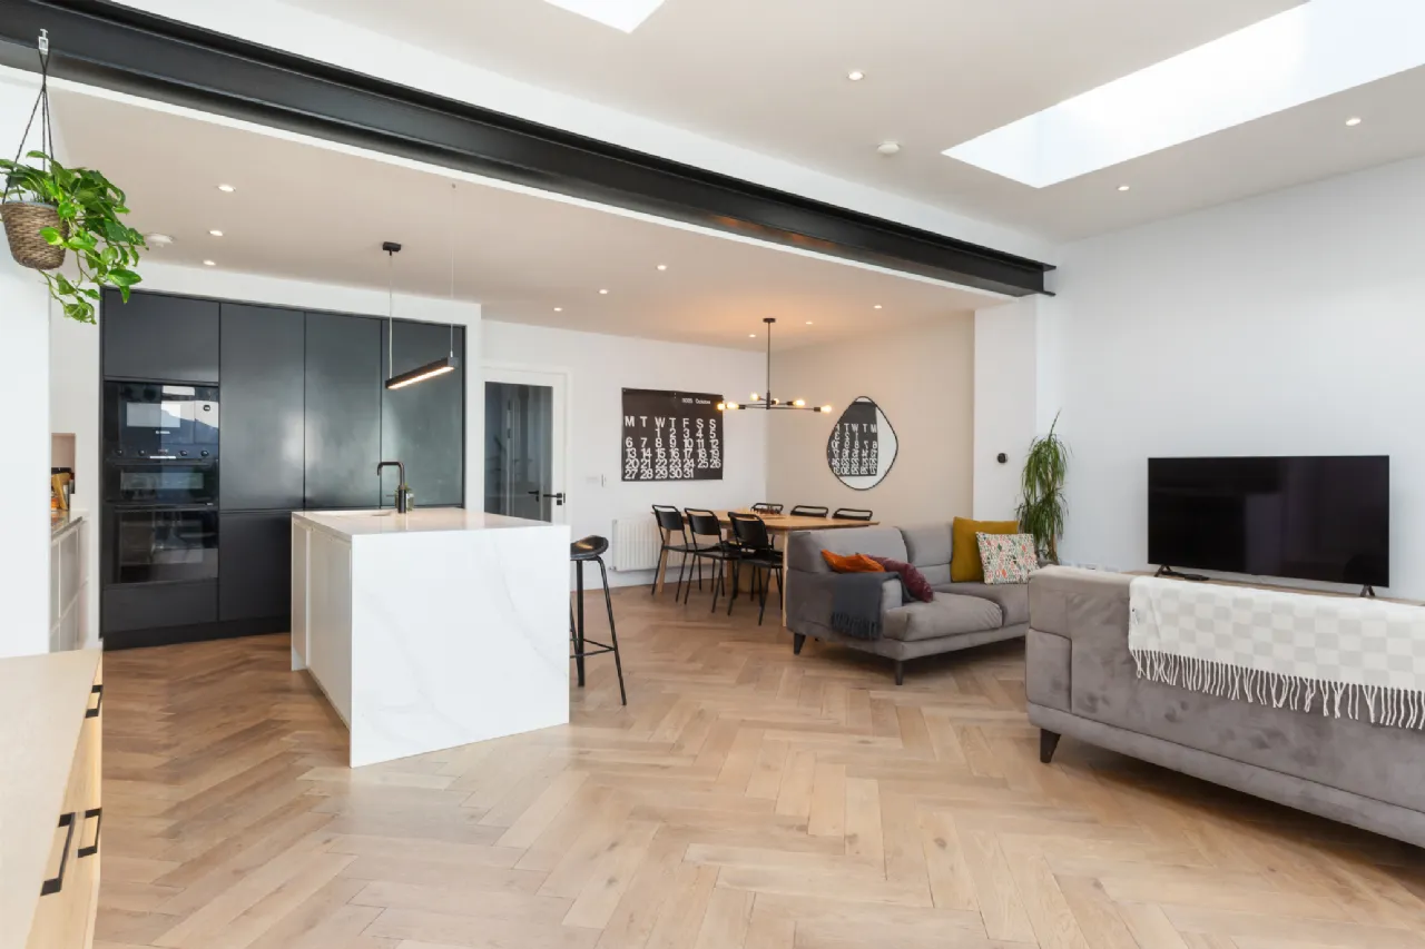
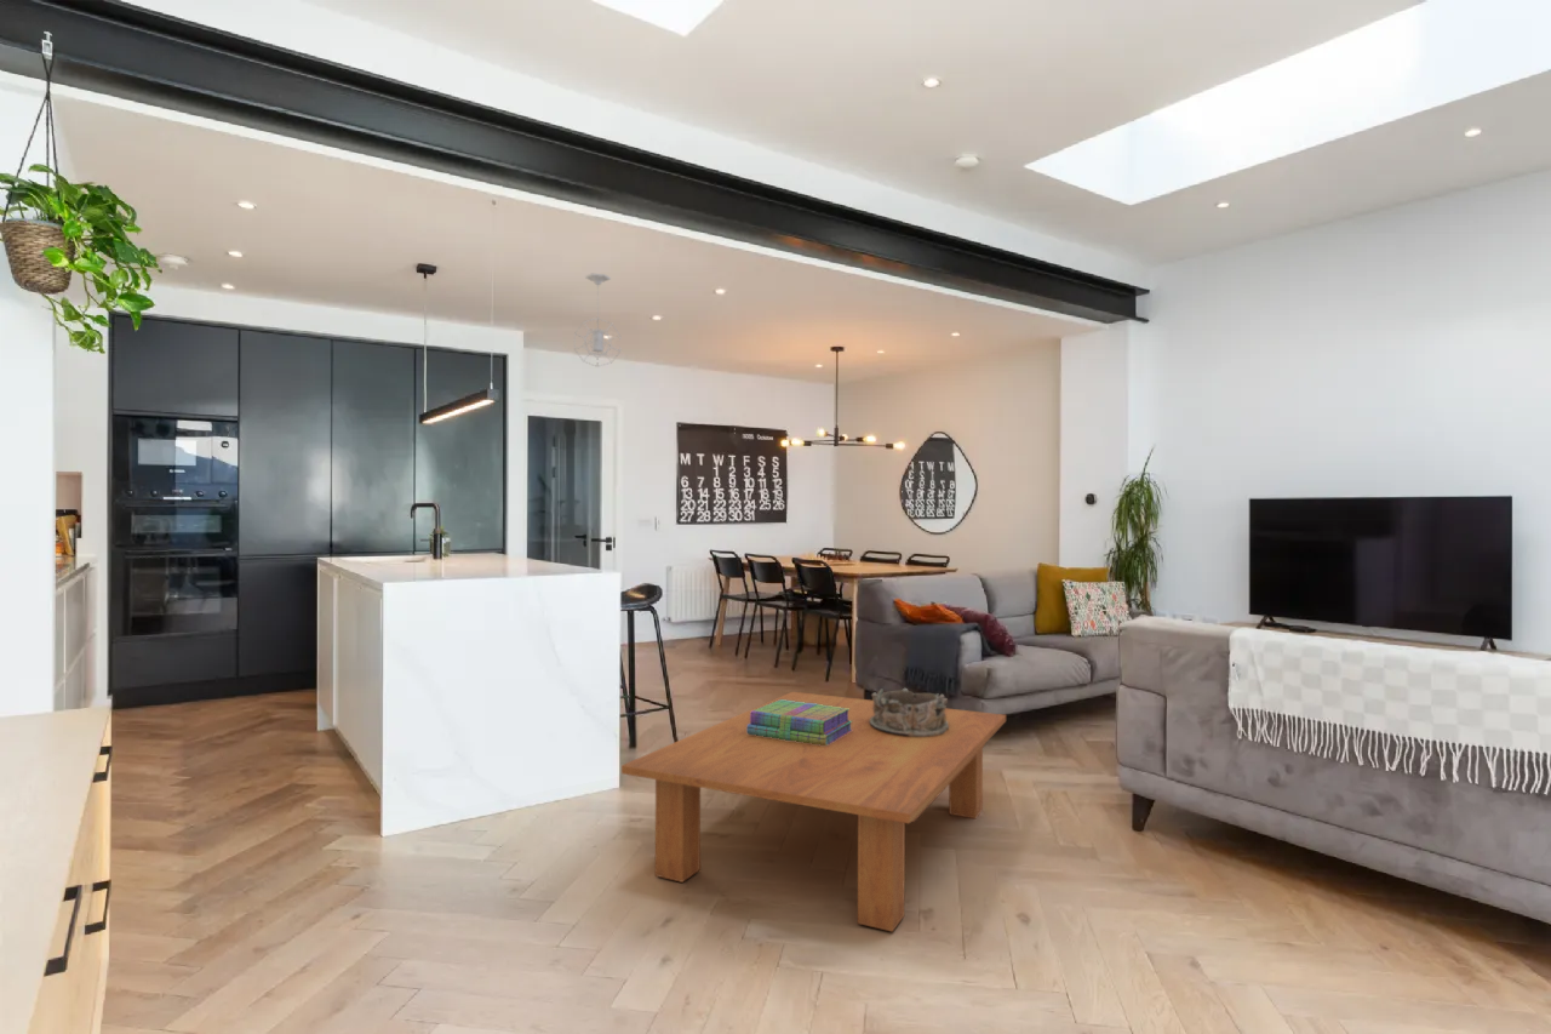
+ pendant light (597, 321)
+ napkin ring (909, 708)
+ coffee table (835, 788)
+ stack of books (800, 720)
